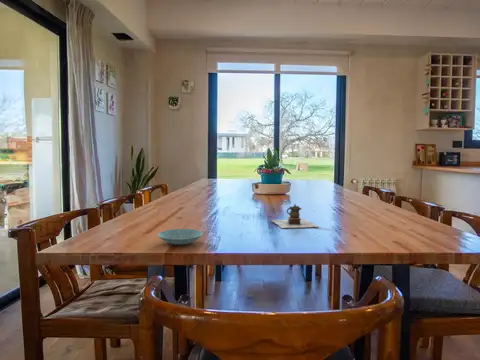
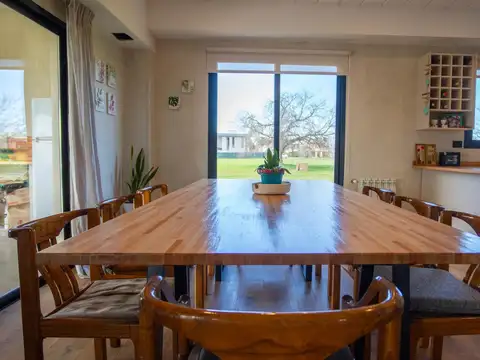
- teapot (294, 214)
- saucer (180, 237)
